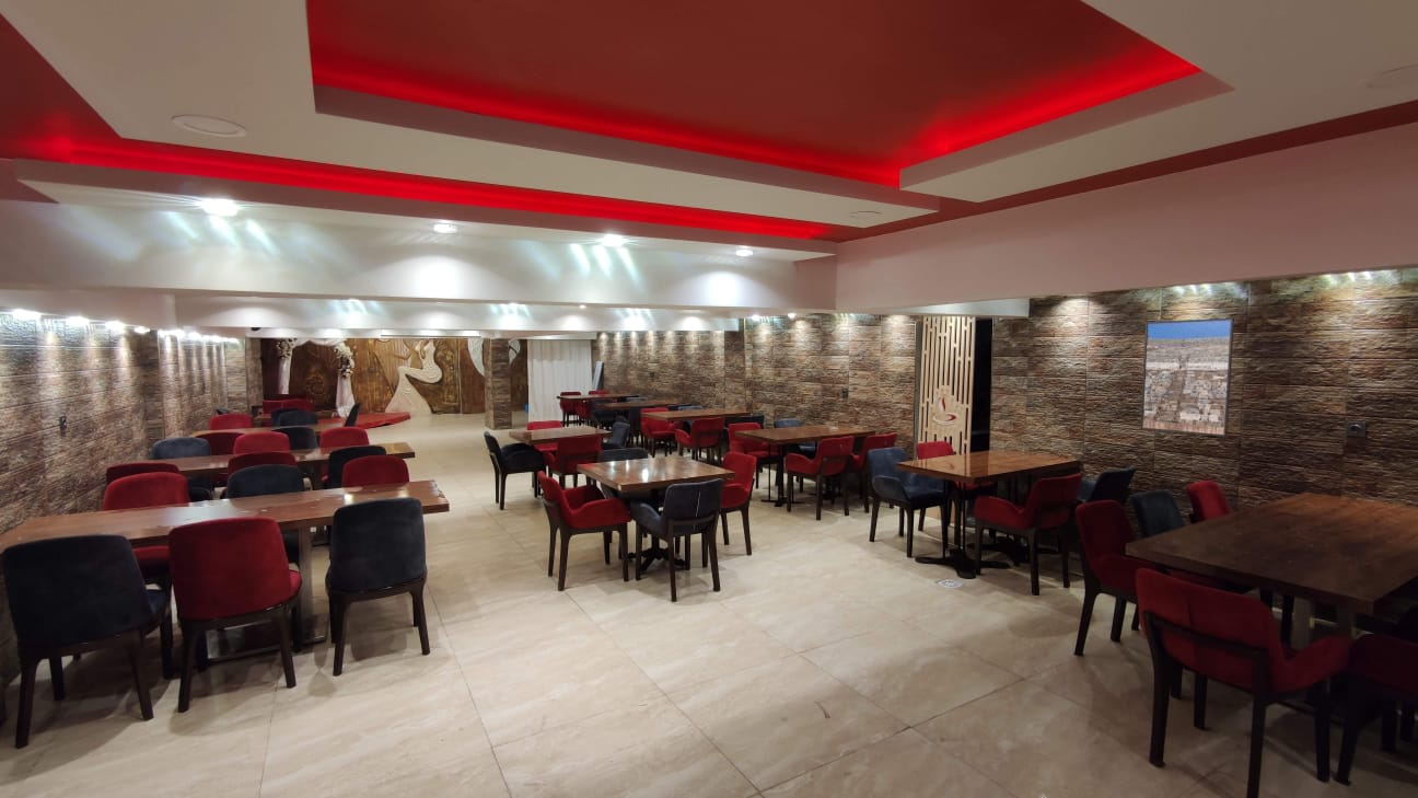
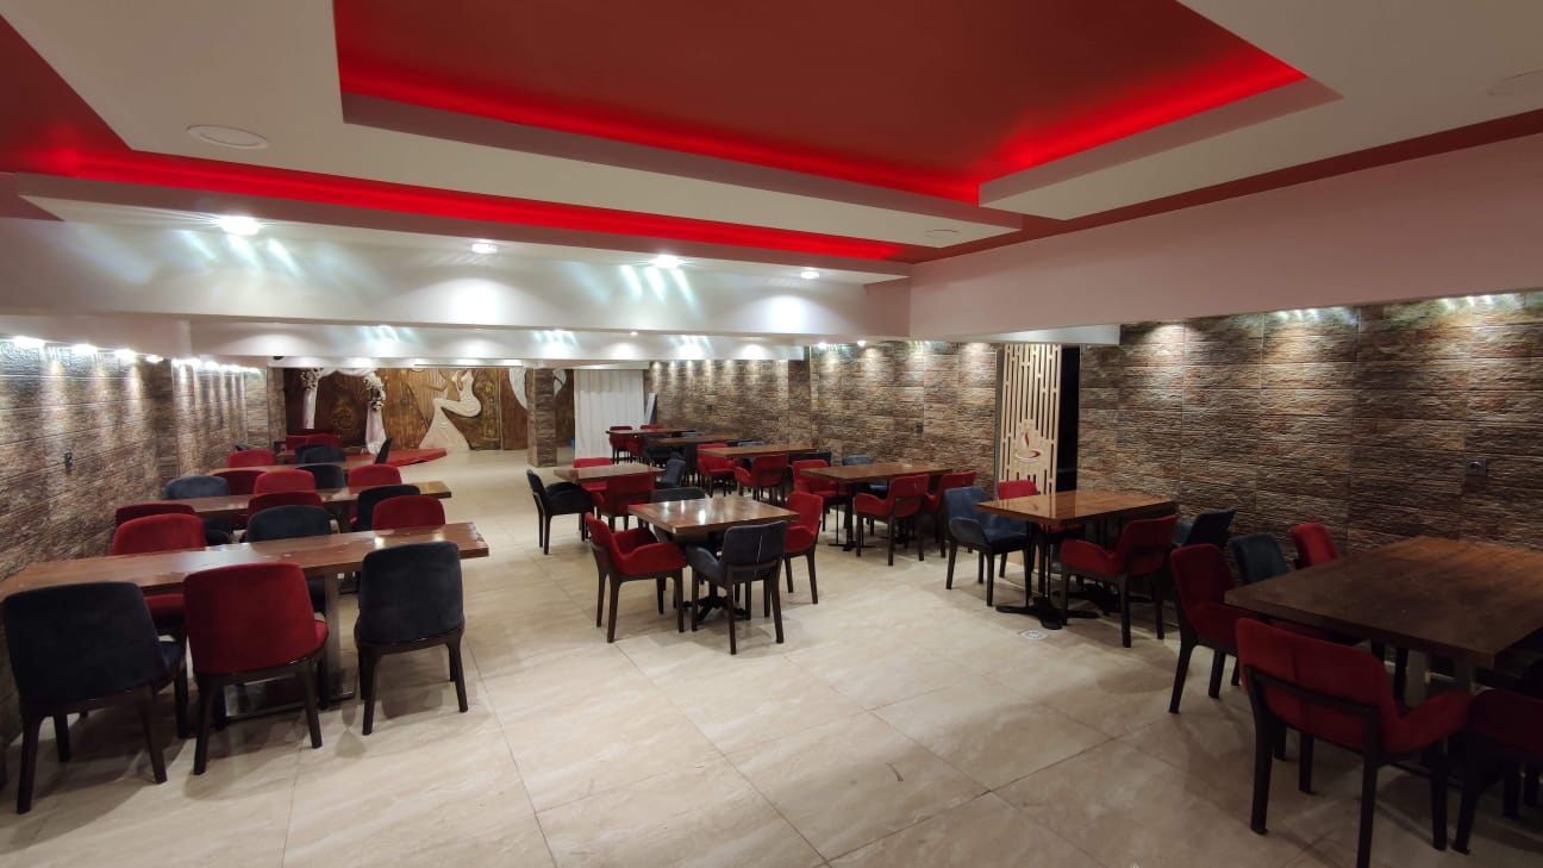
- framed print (1184, 377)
